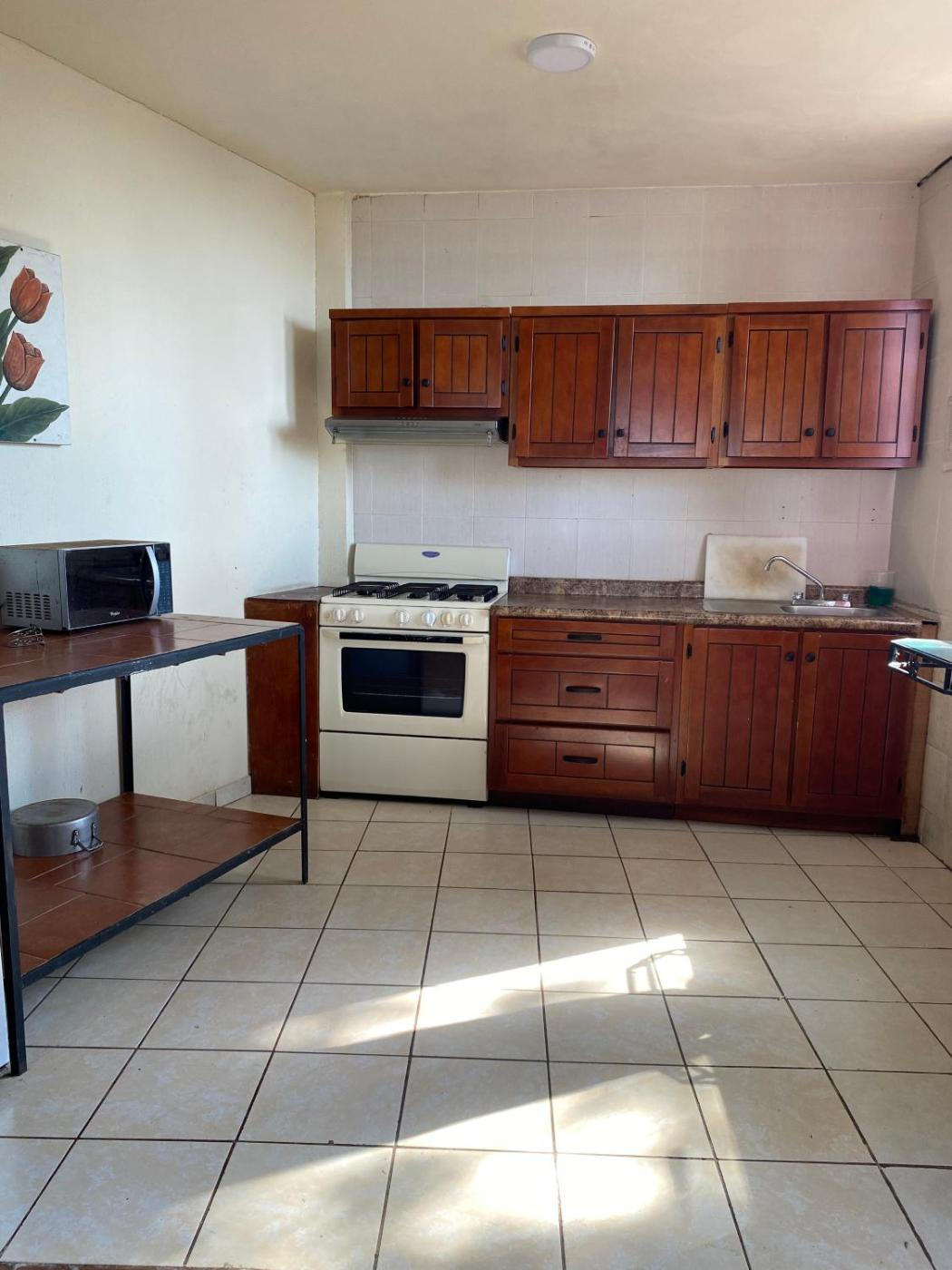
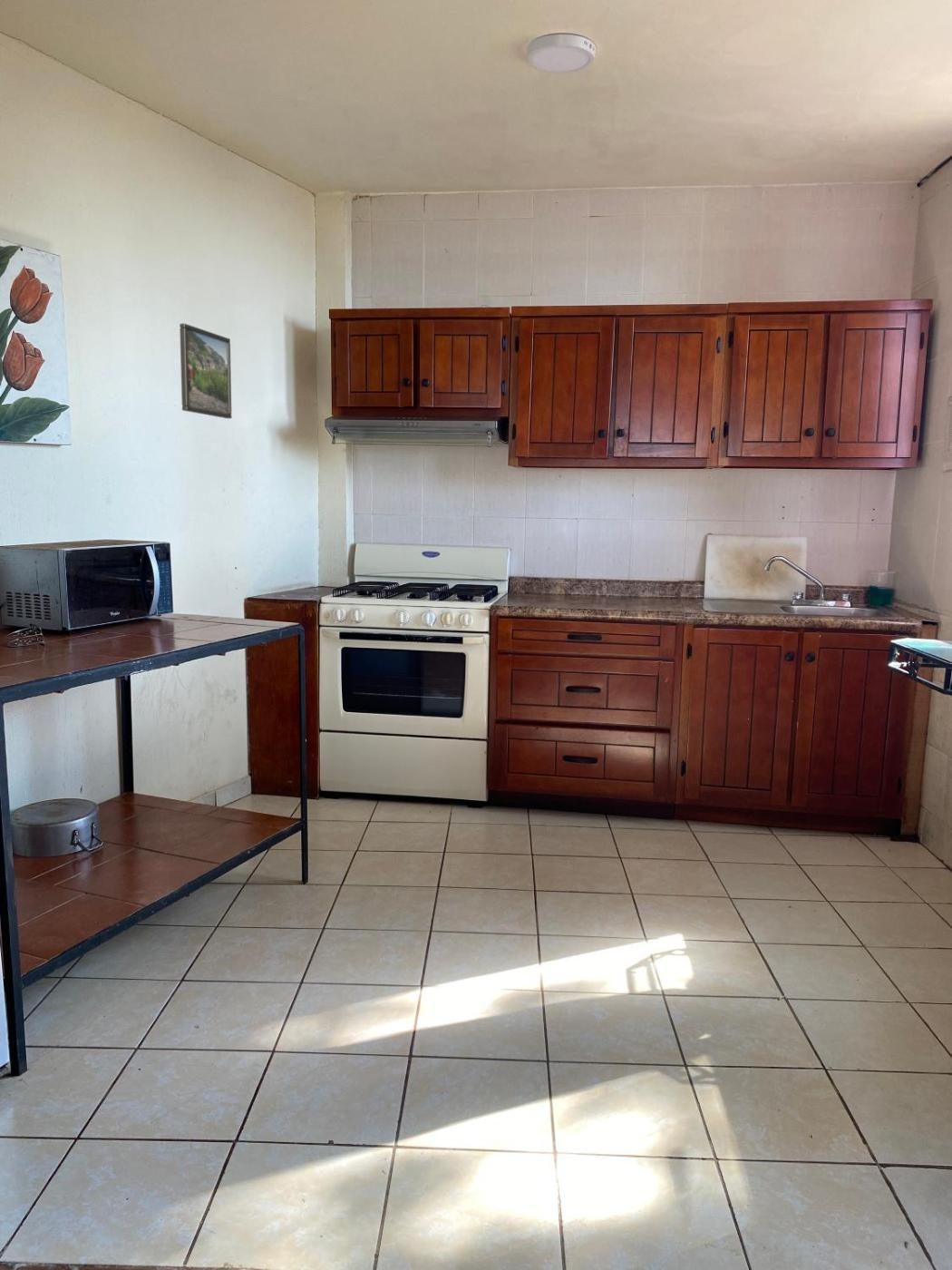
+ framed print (207, 373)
